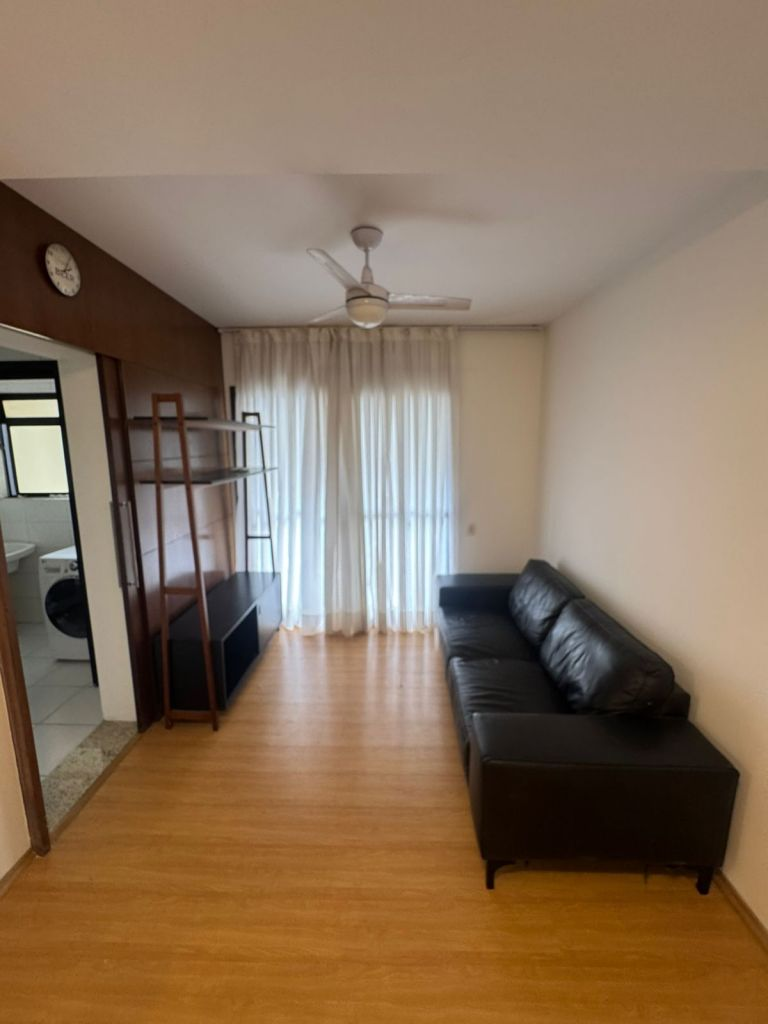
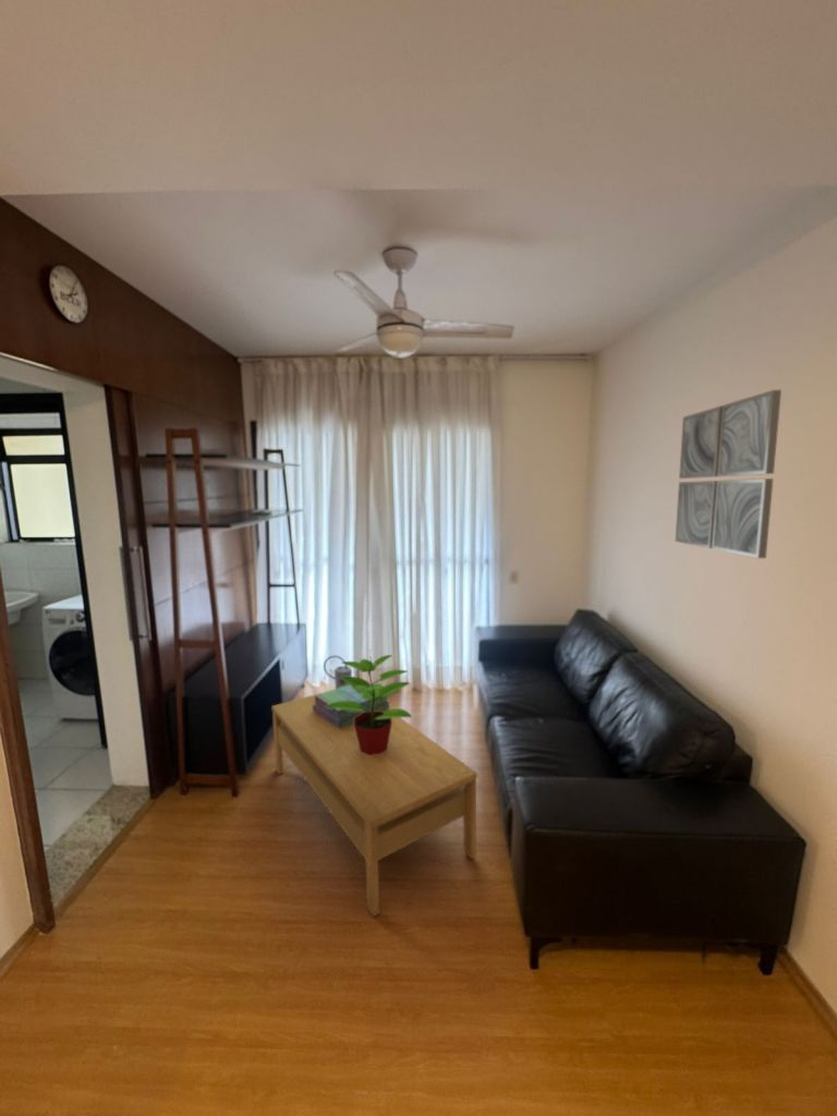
+ stack of books (351, 700)
+ wall art (718, 481)
+ watering can (343, 676)
+ coffee table (361, 772)
+ potted plant (368, 698)
